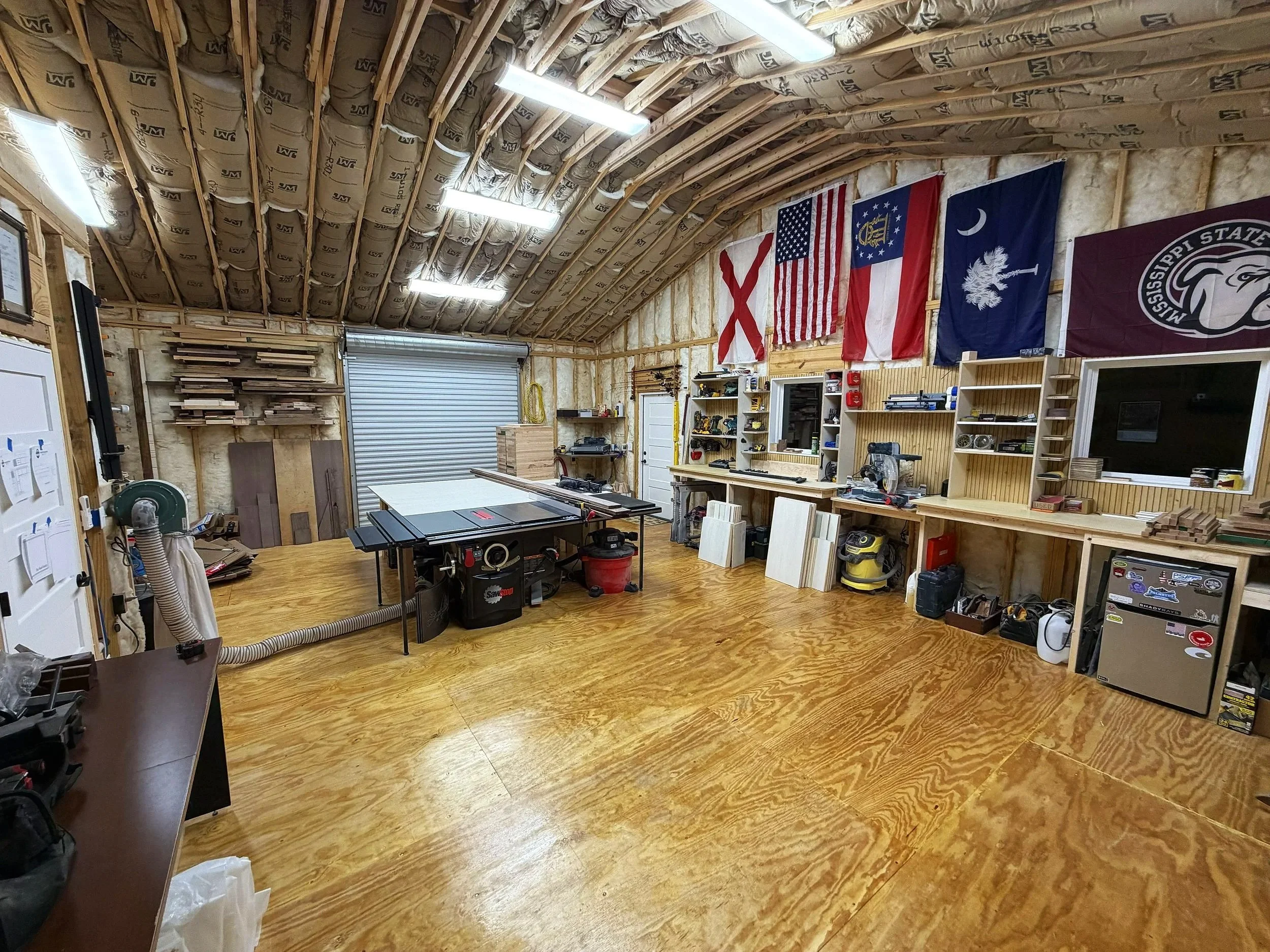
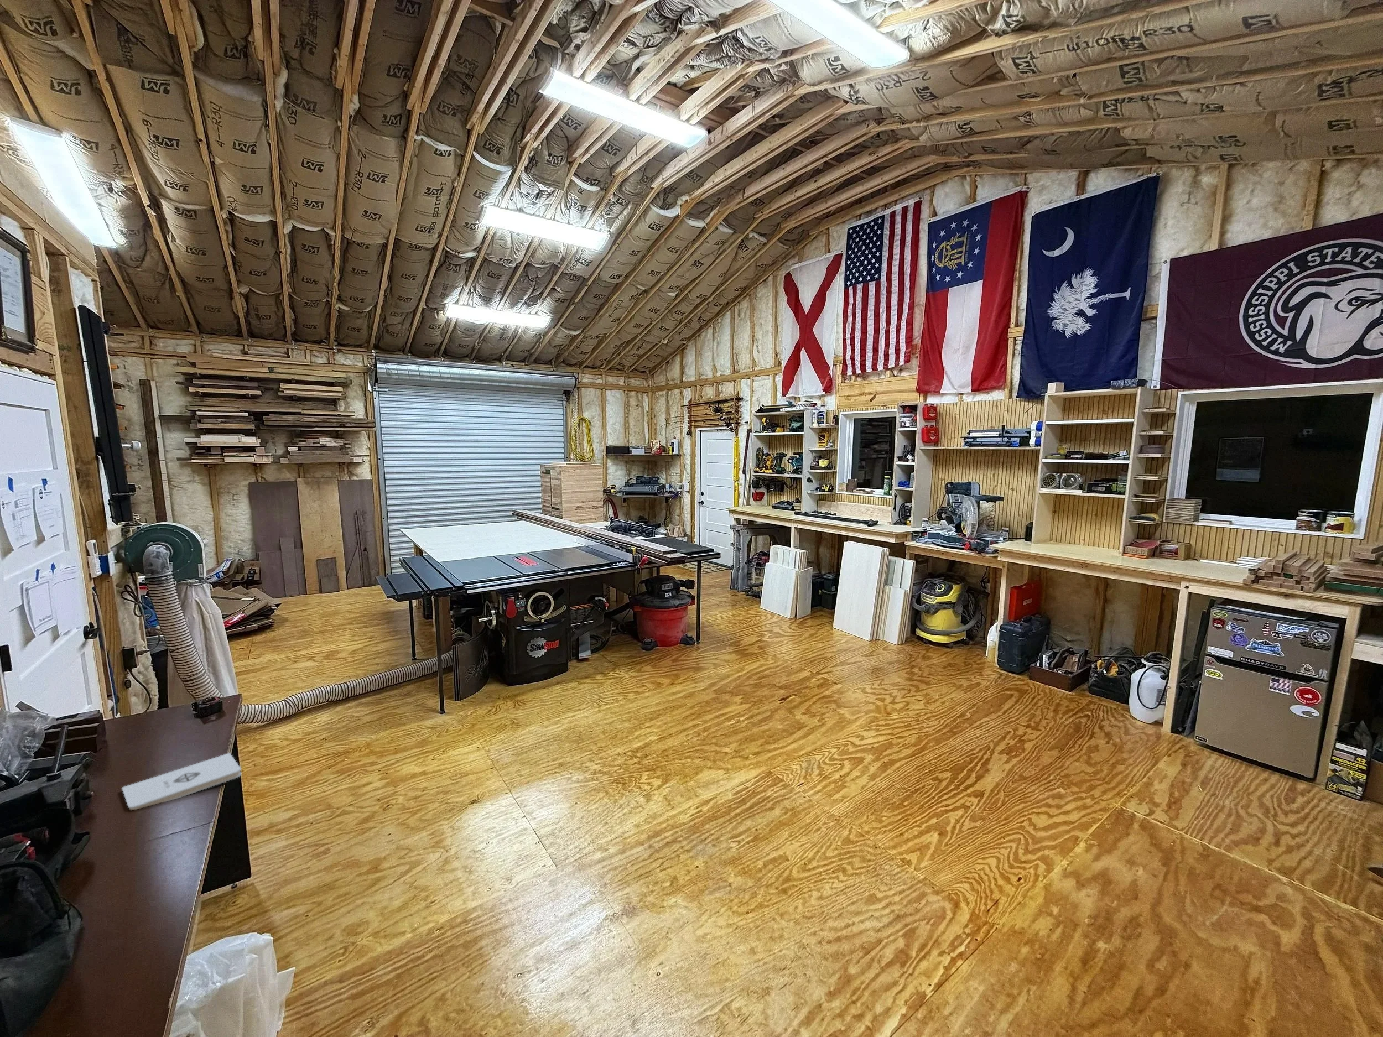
+ notepad (184, 781)
